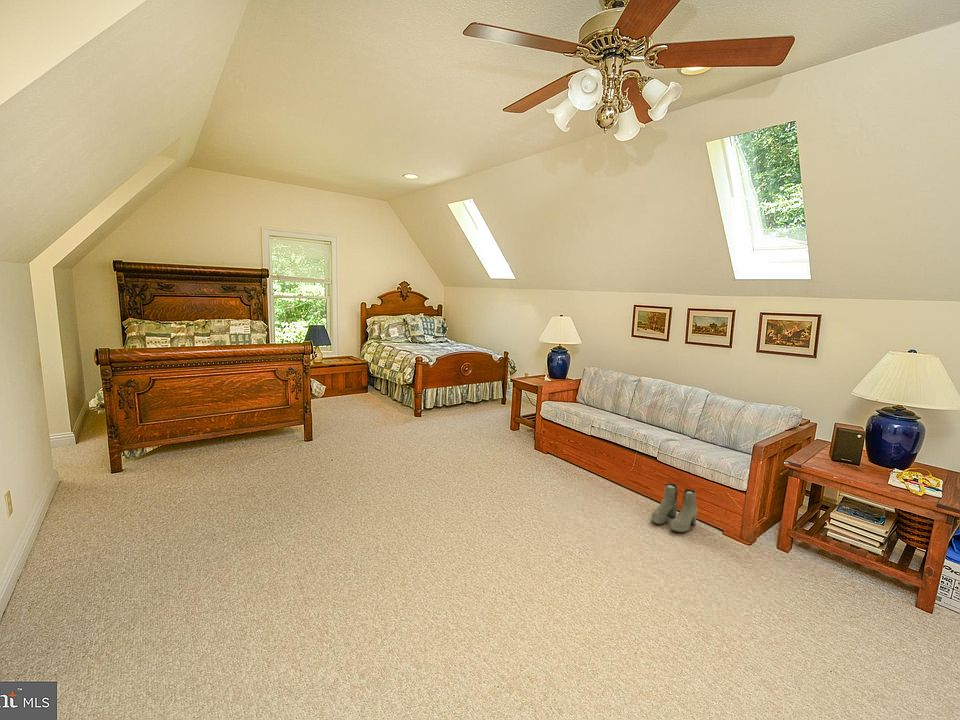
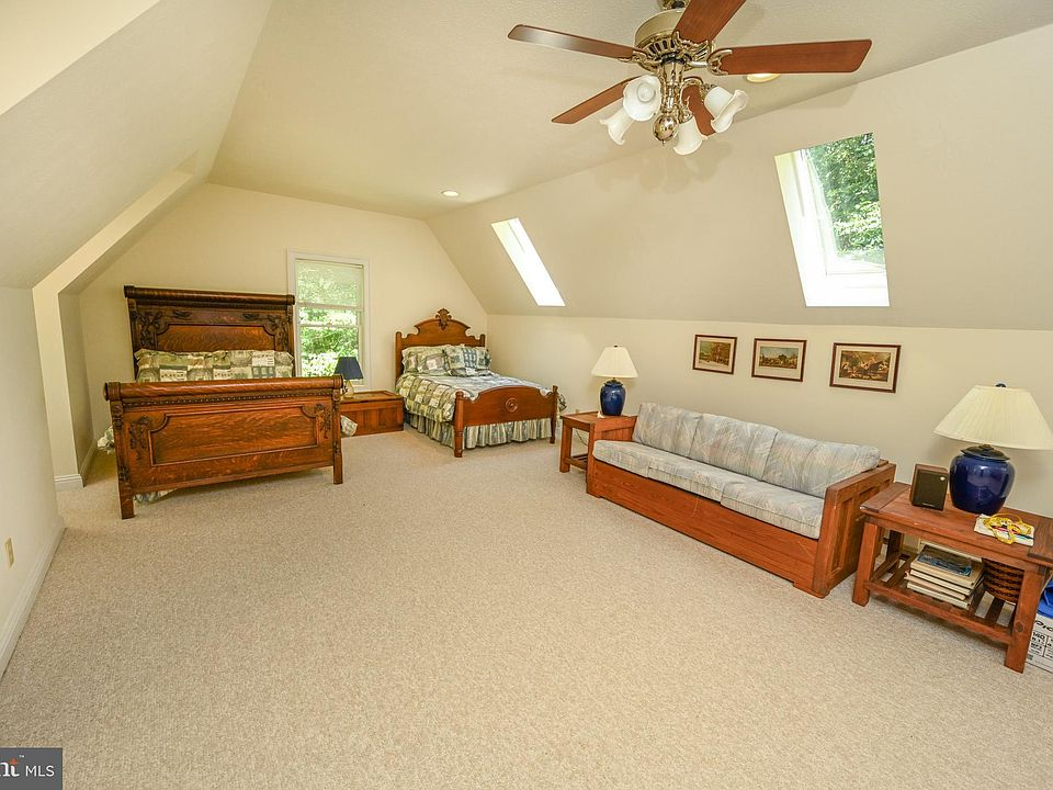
- boots (675, 506)
